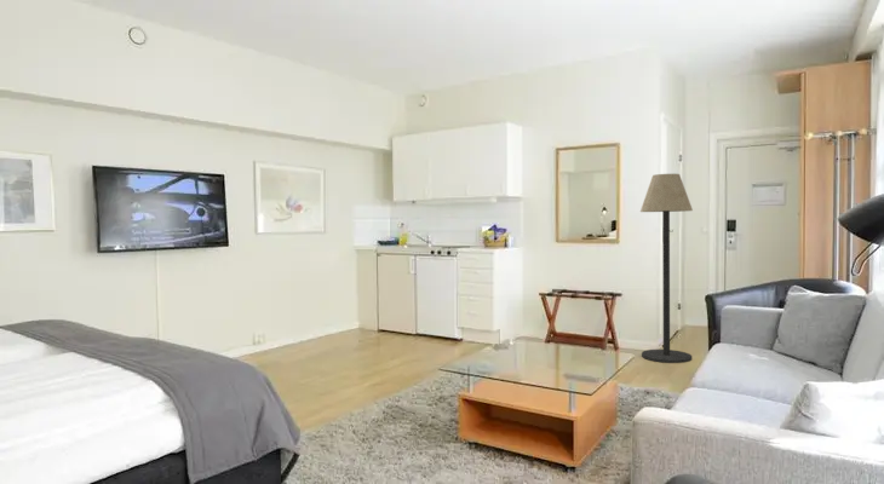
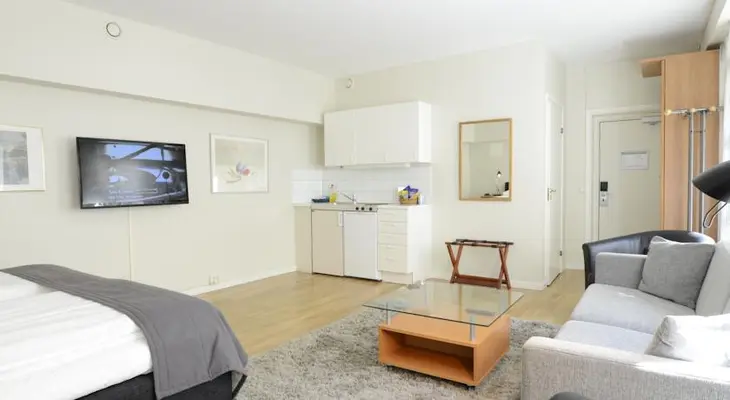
- floor lamp (666, 266)
